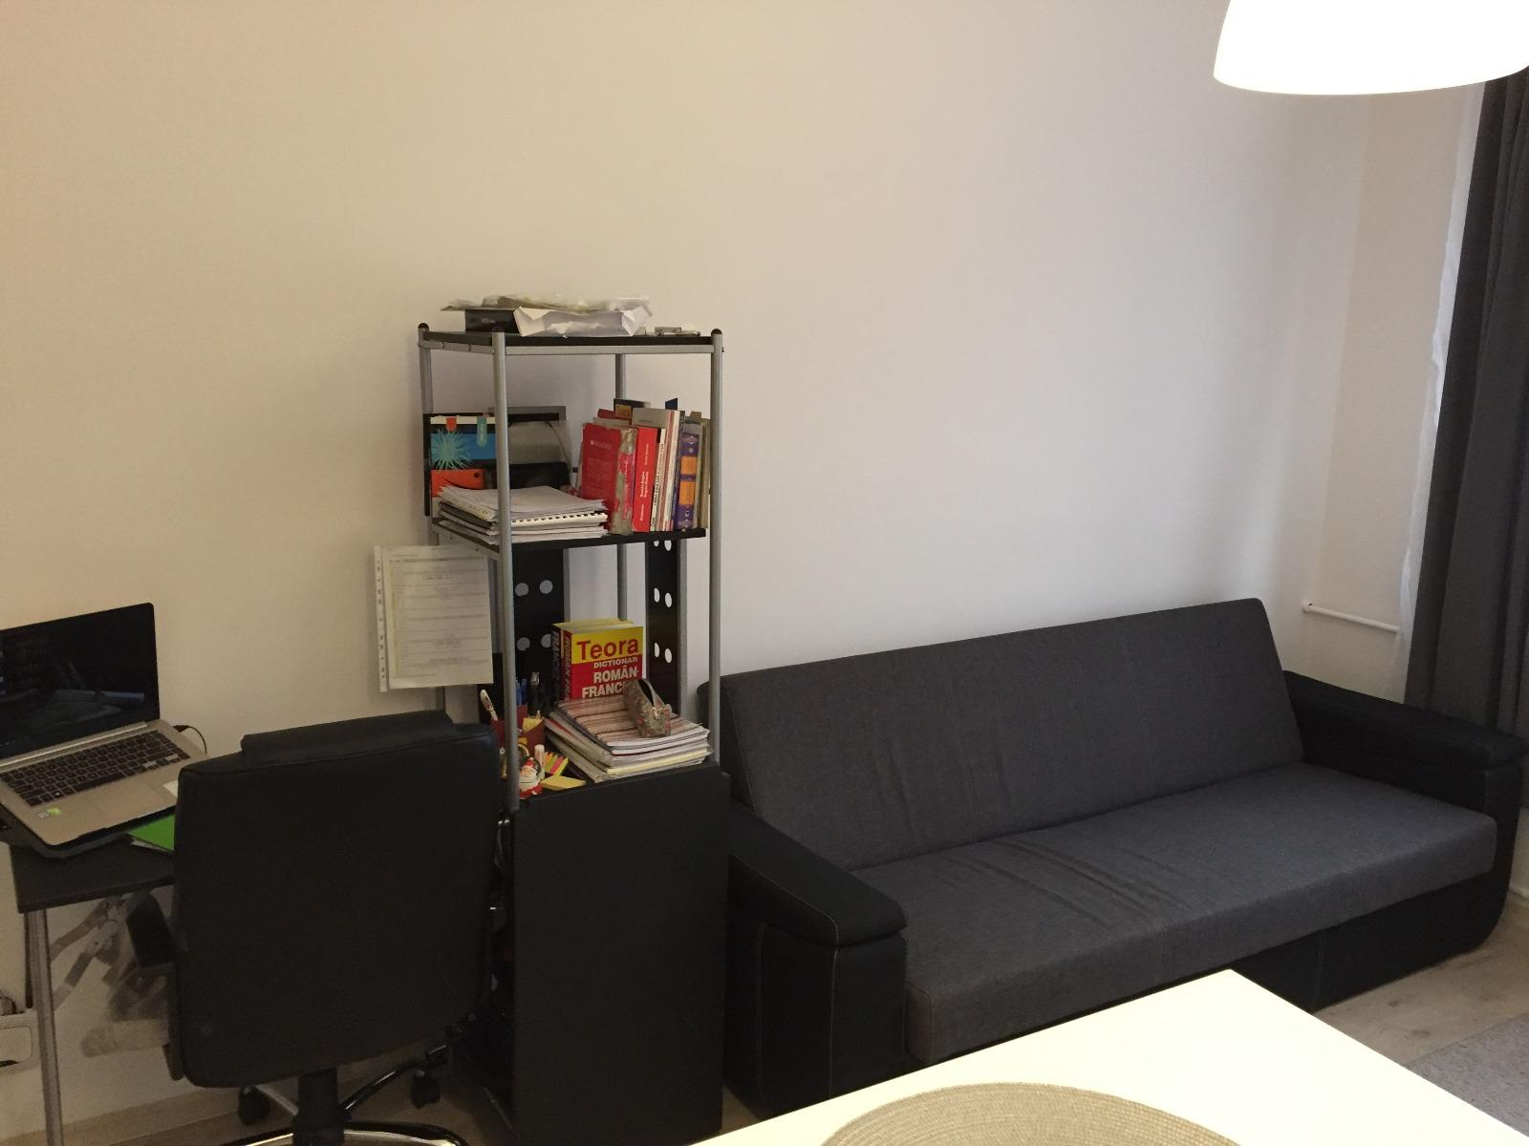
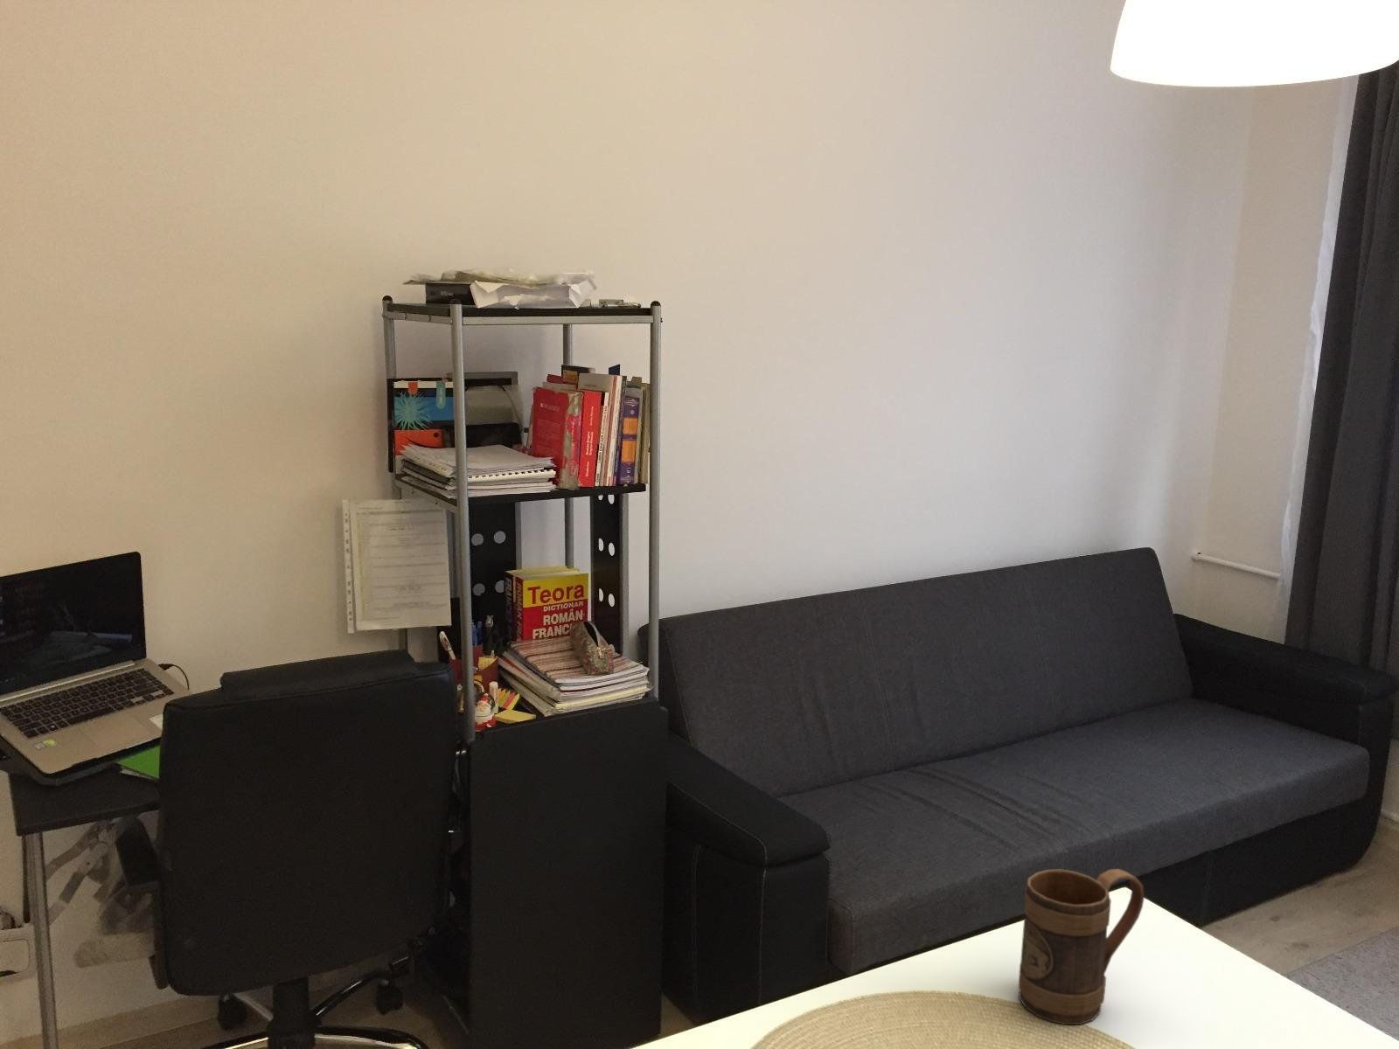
+ mug (1083, 939)
